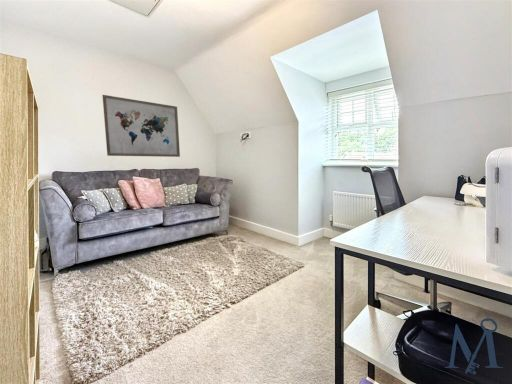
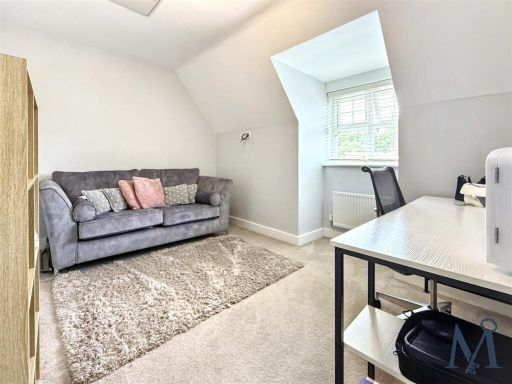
- wall art (145, 129)
